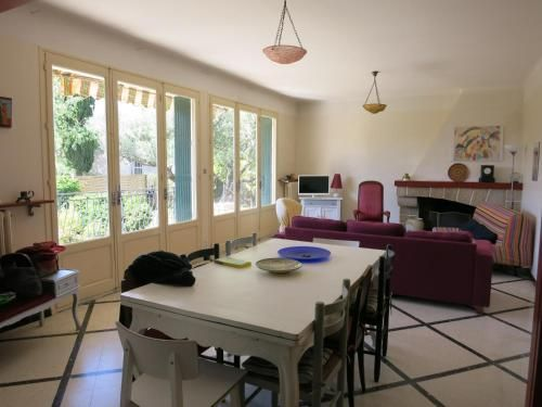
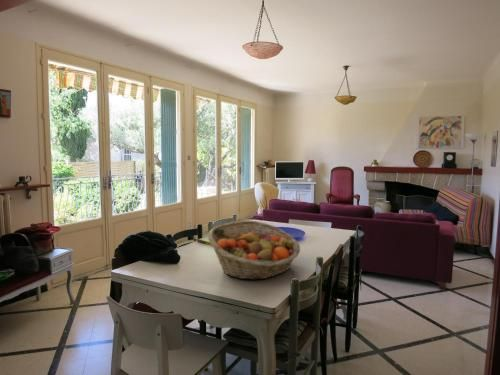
+ fruit basket (254, 247)
